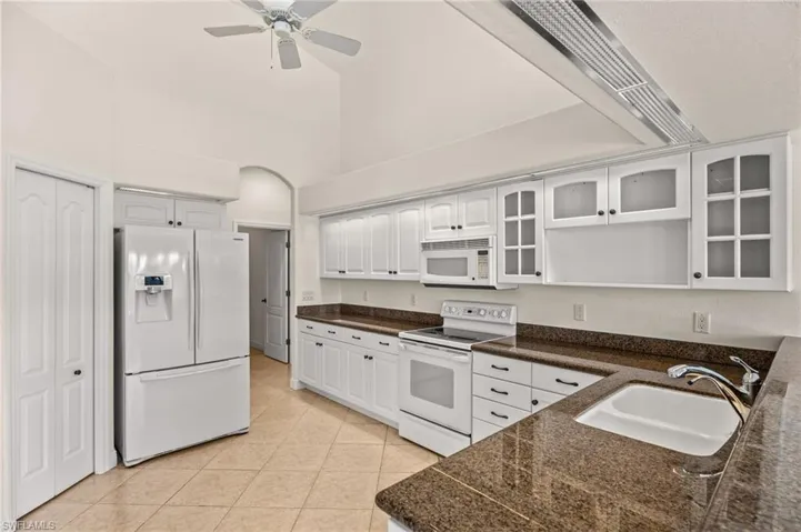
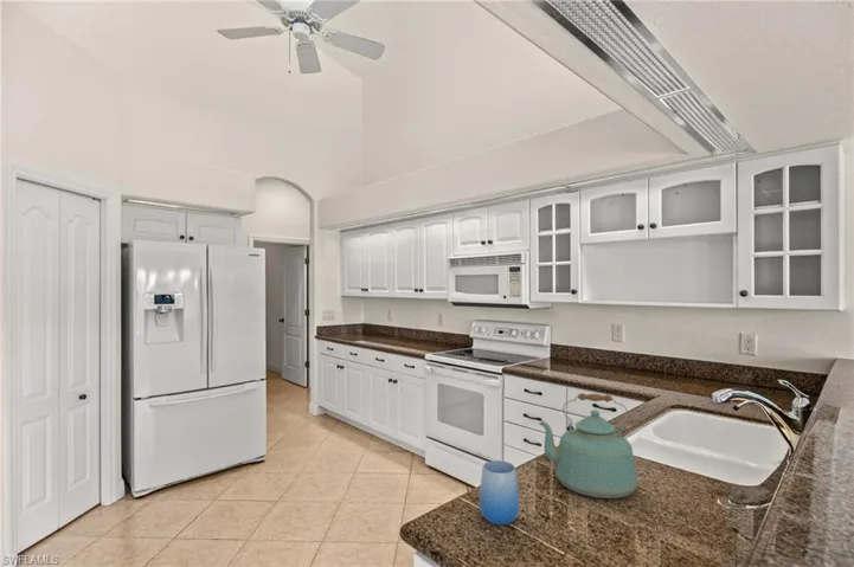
+ kettle (586, 438)
+ cup (499, 491)
